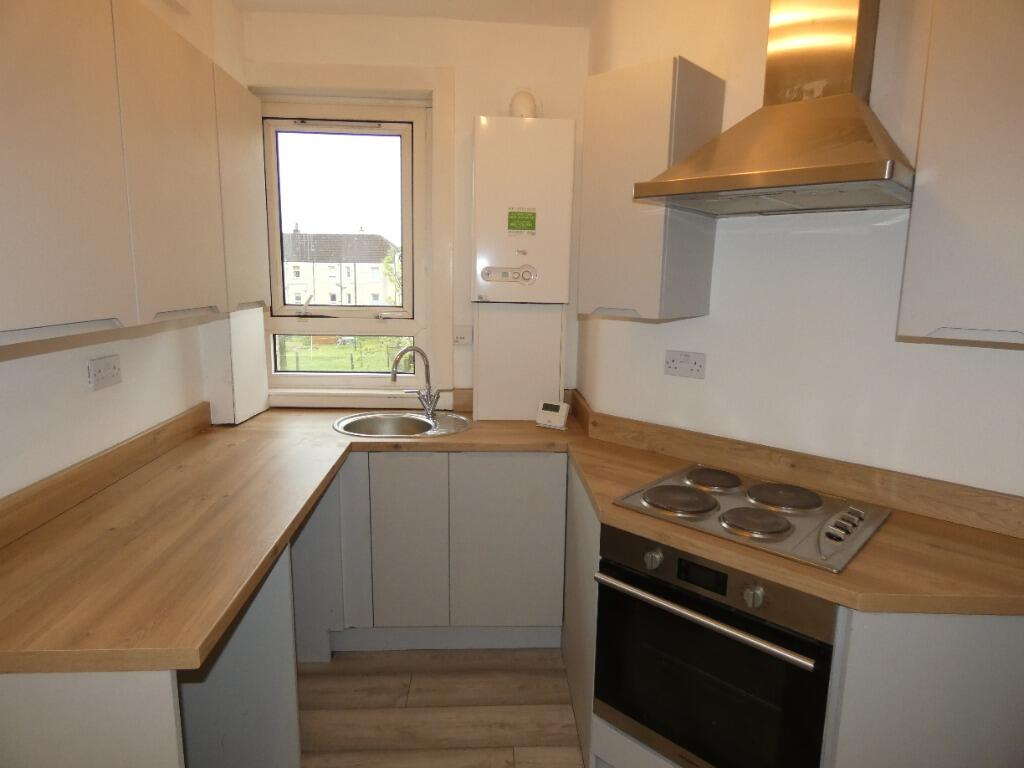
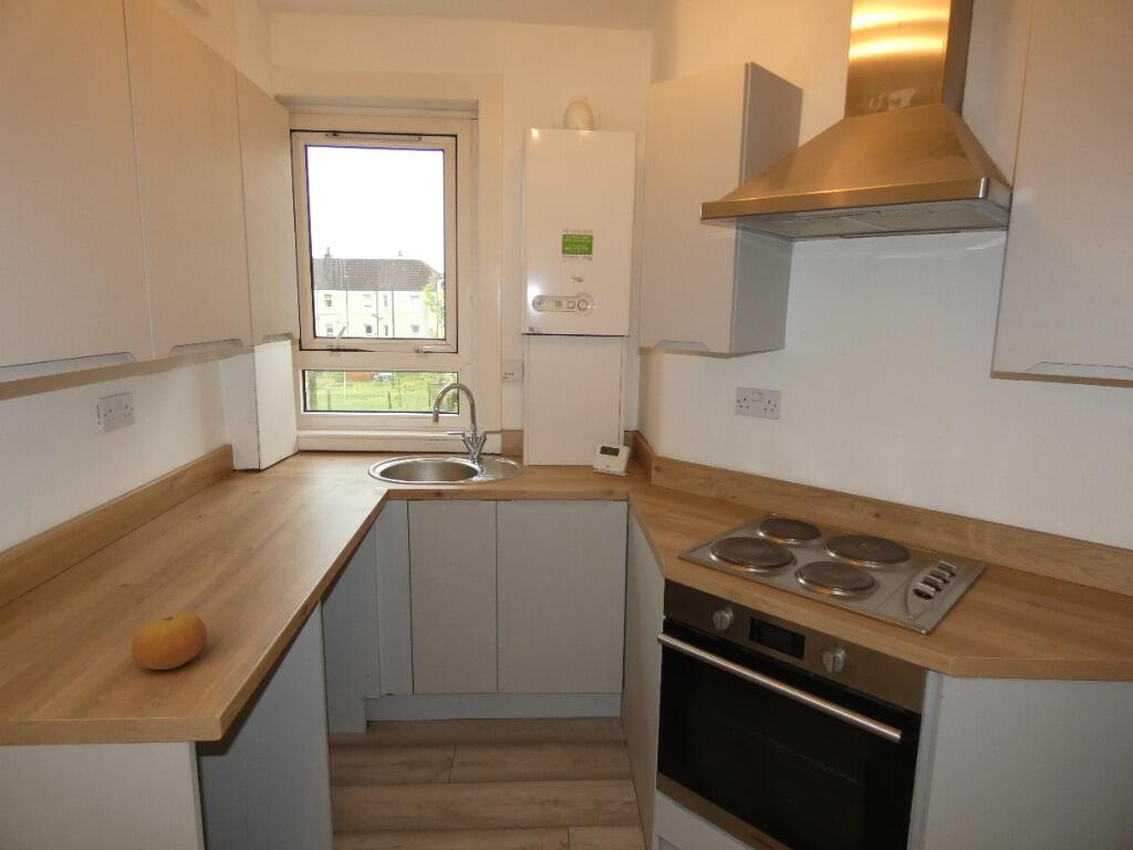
+ fruit (169, 640)
